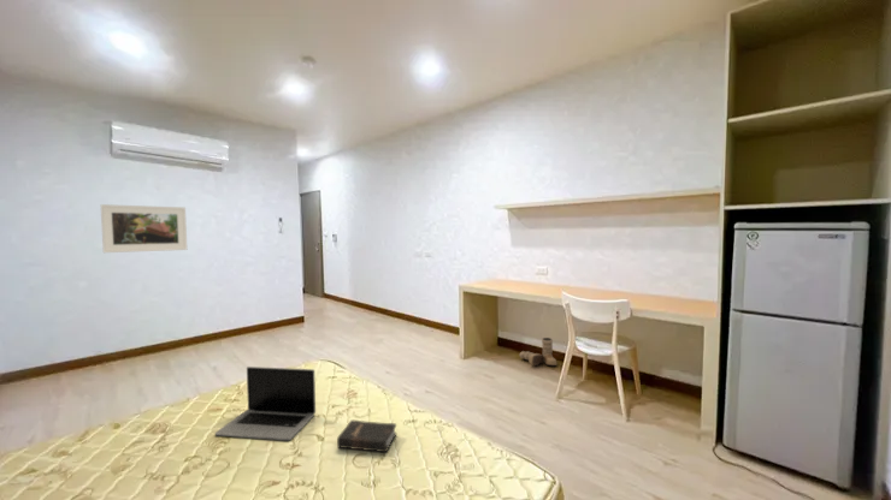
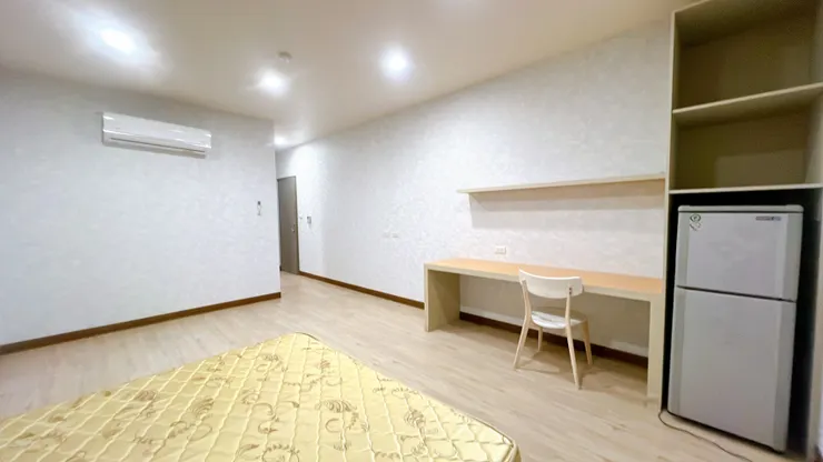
- laptop (266, 400)
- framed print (146, 228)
- boots (538, 353)
- hardback book (367, 435)
